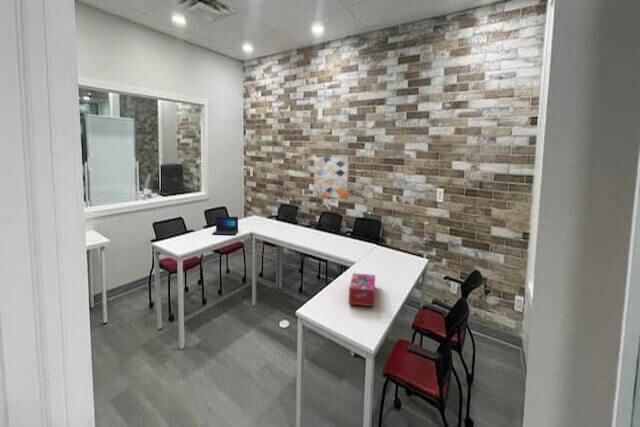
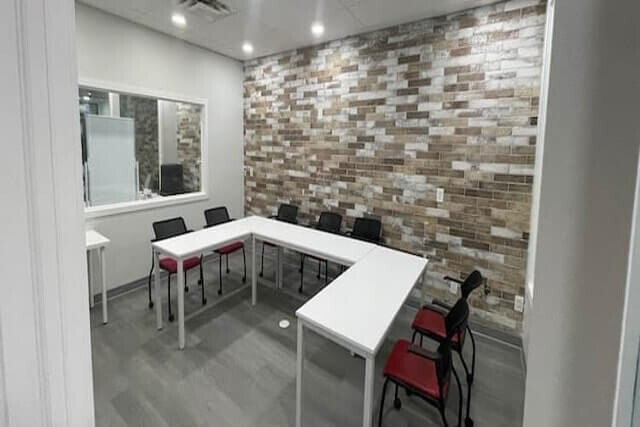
- tissue box (362, 288)
- wall art (330, 177)
- laptop (225, 225)
